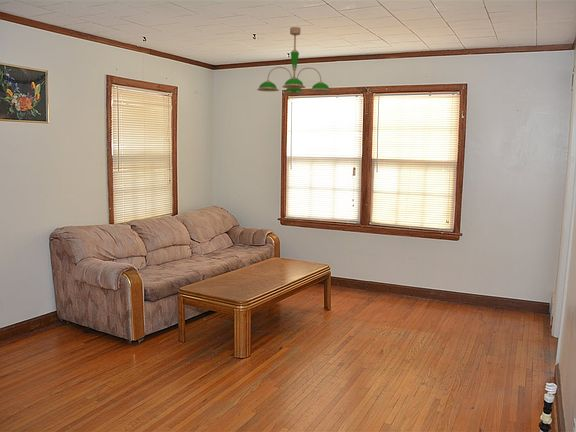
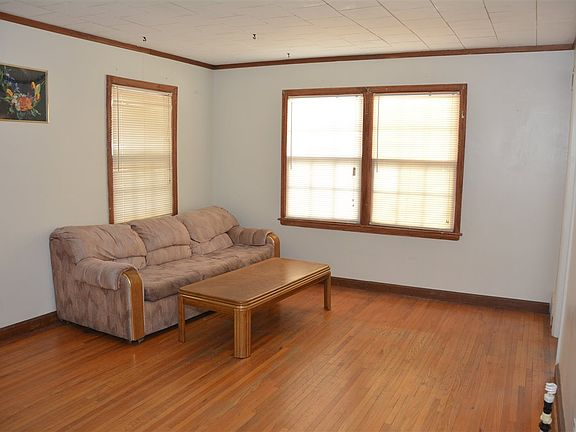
- ceiling light fixture (294, 61)
